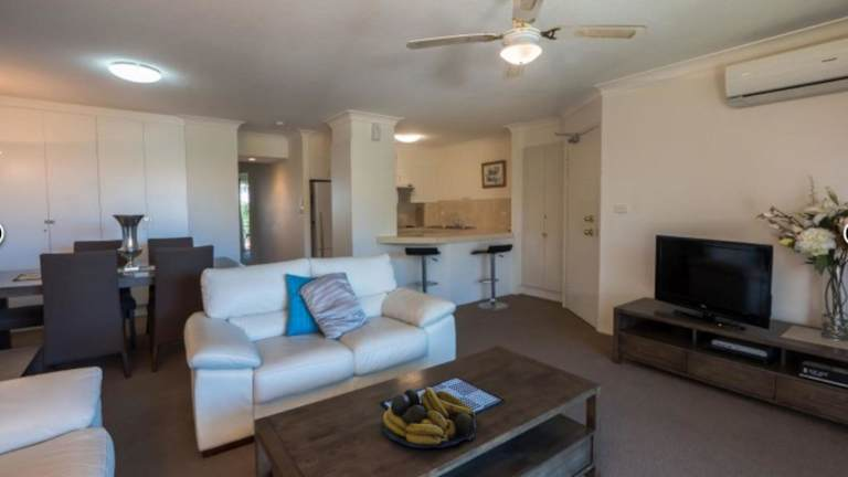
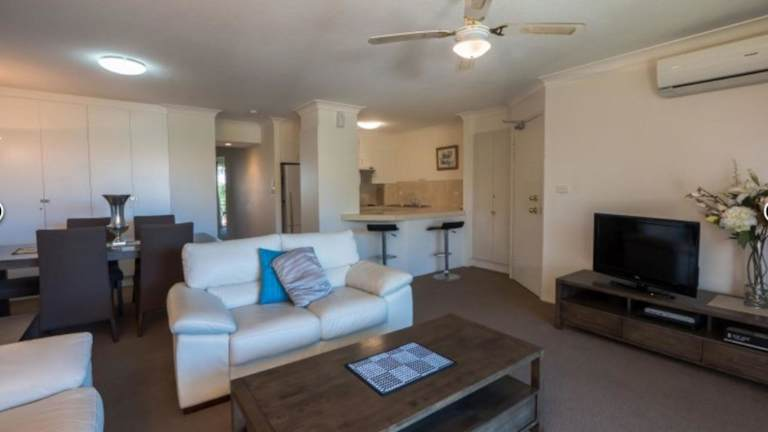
- fruit bowl (428, 409)
